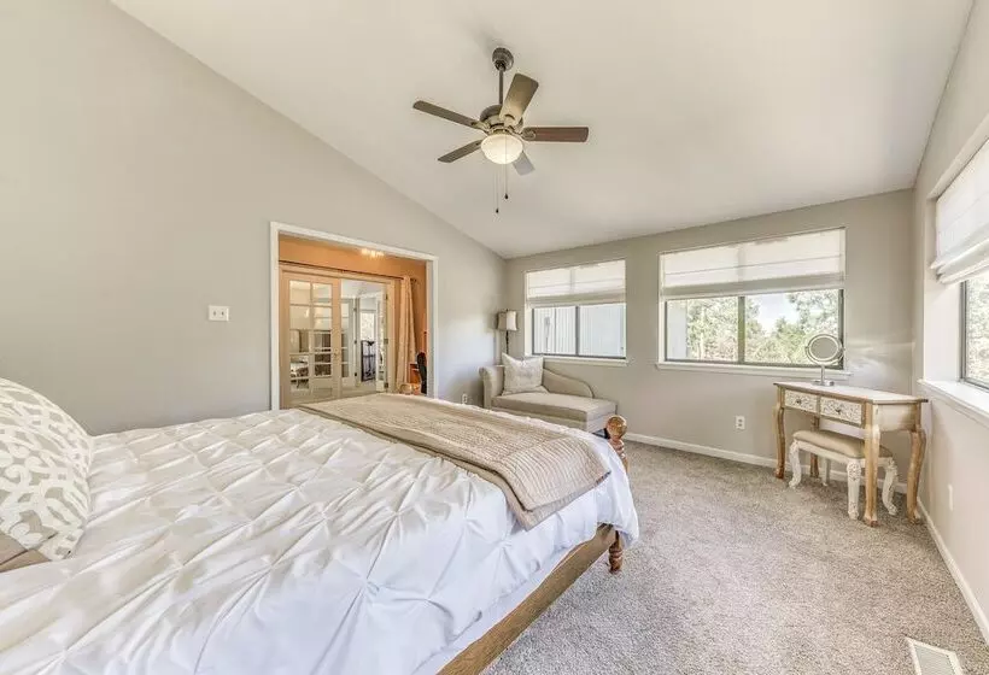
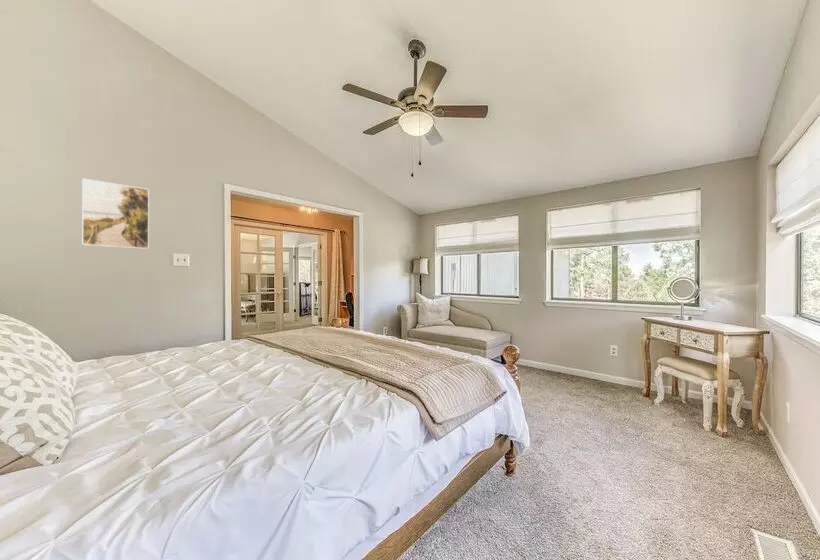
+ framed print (117, 215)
